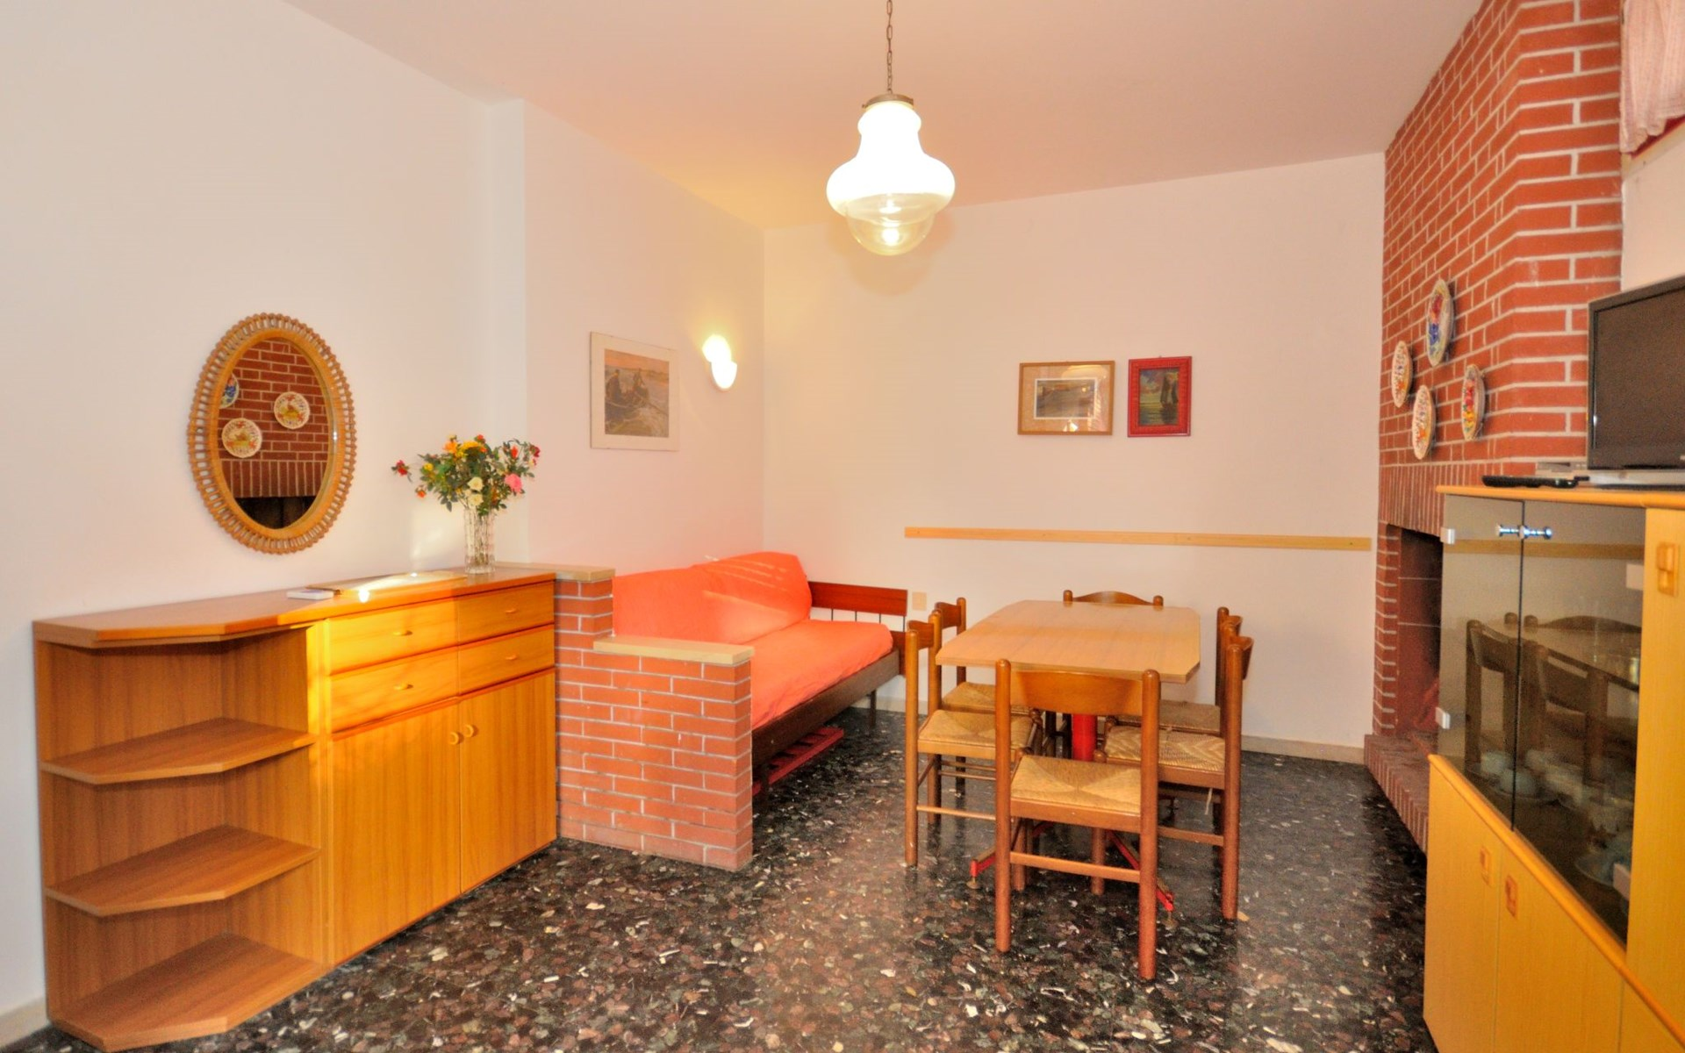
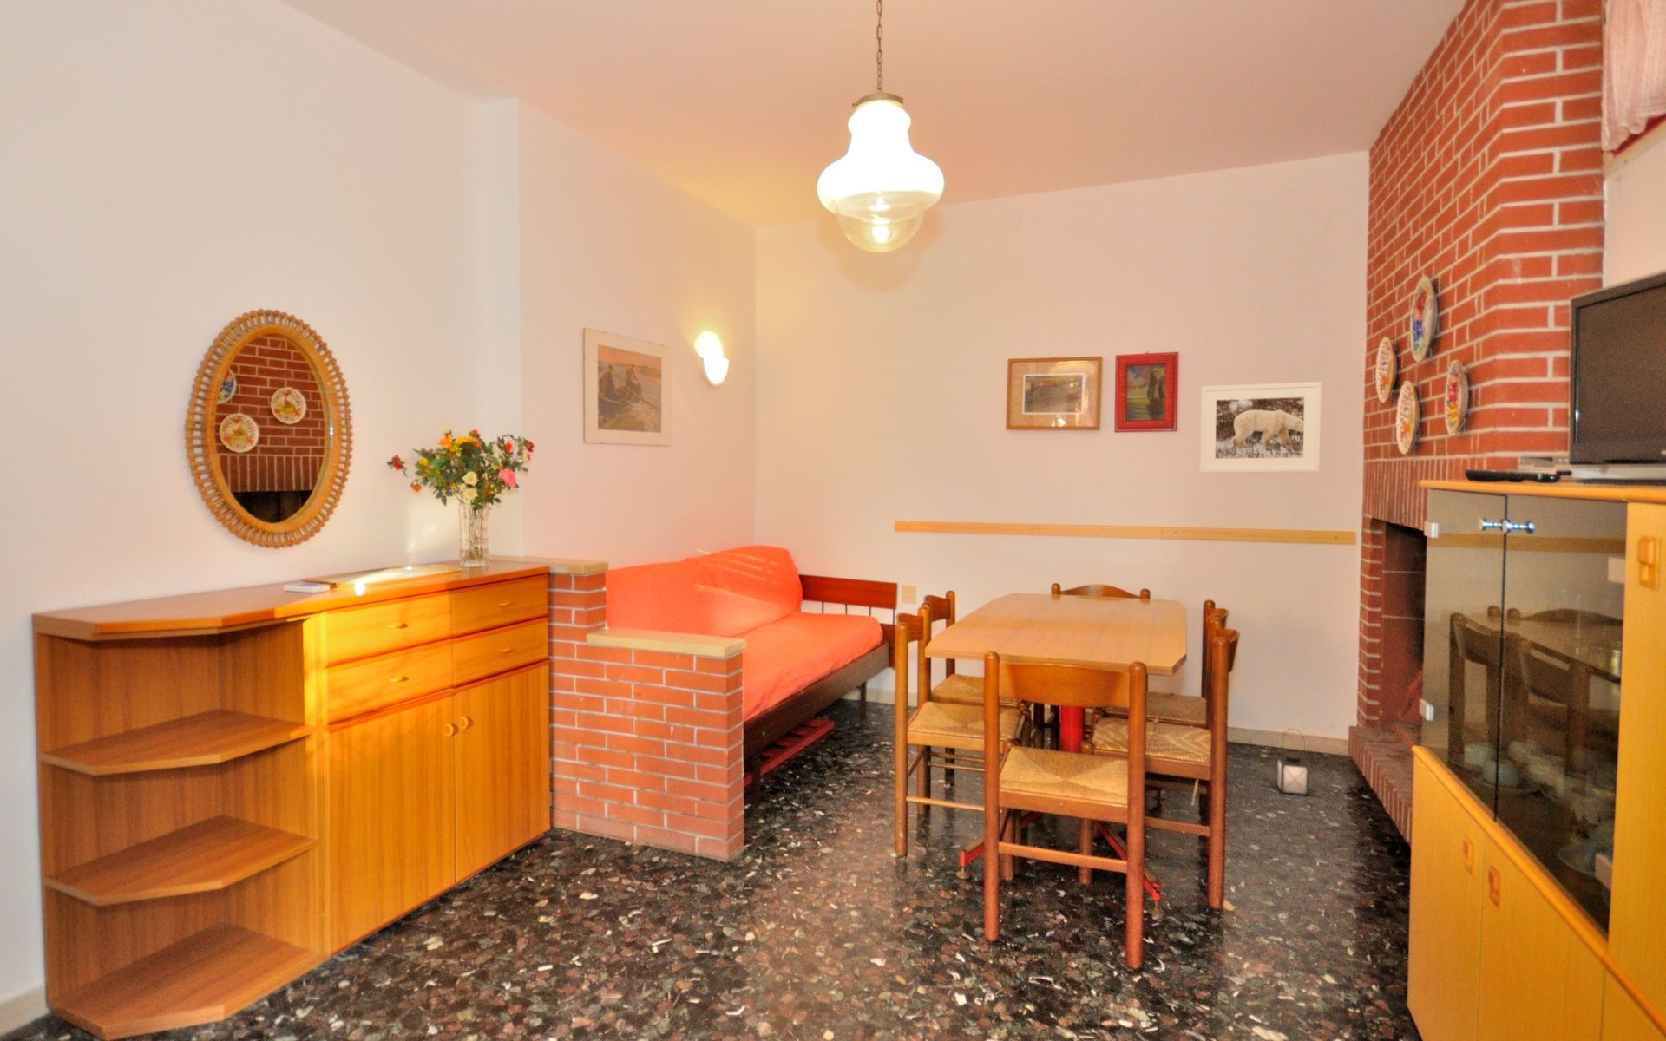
+ lantern (1293, 759)
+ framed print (1258, 428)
